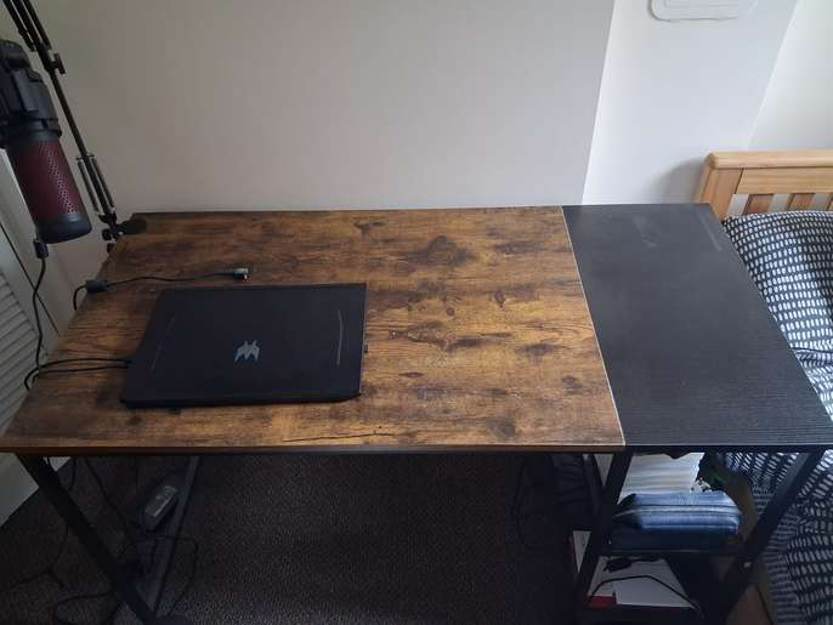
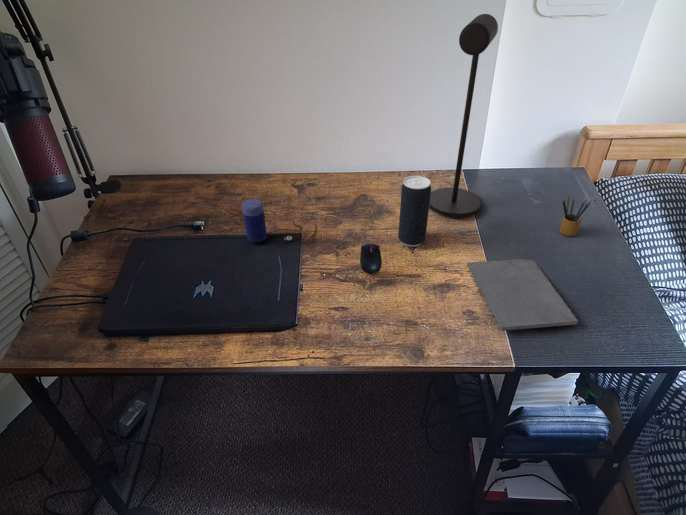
+ speaker (264, 215)
+ pencil box (573, 214)
+ desk lamp (465, 122)
+ beverage can (414, 212)
+ notepad (518, 291)
+ mouse (370, 258)
